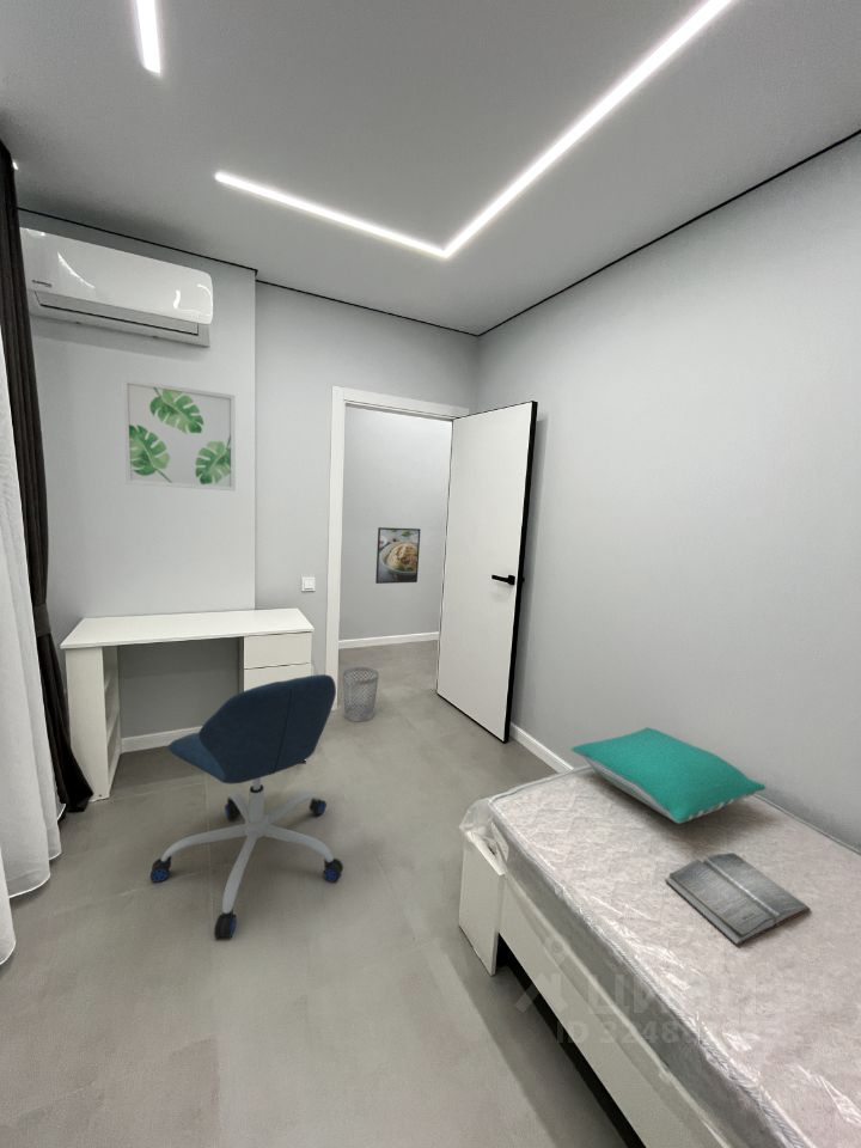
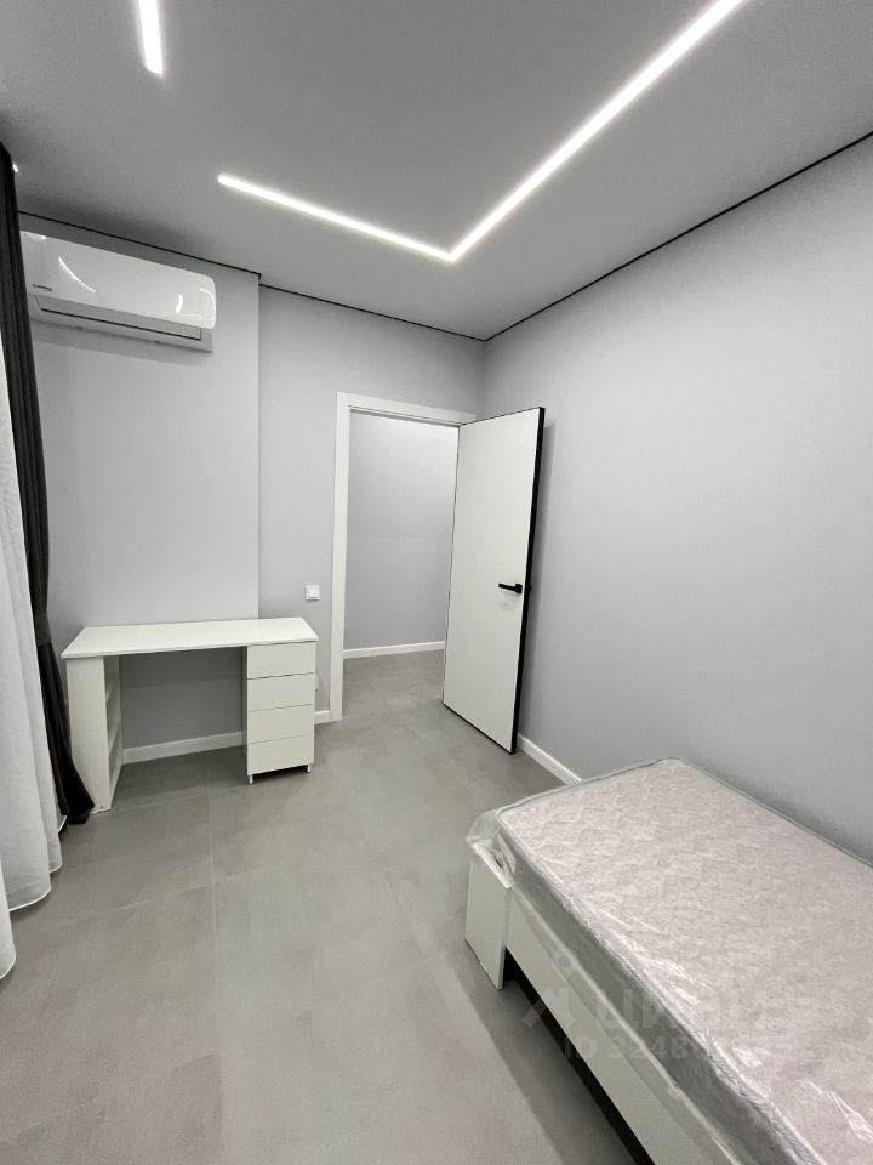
- wall art (182, 438)
- pillow (661, 768)
- office chair (255, 758)
- wastebasket (360, 694)
- hardback book (735, 890)
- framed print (398, 555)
